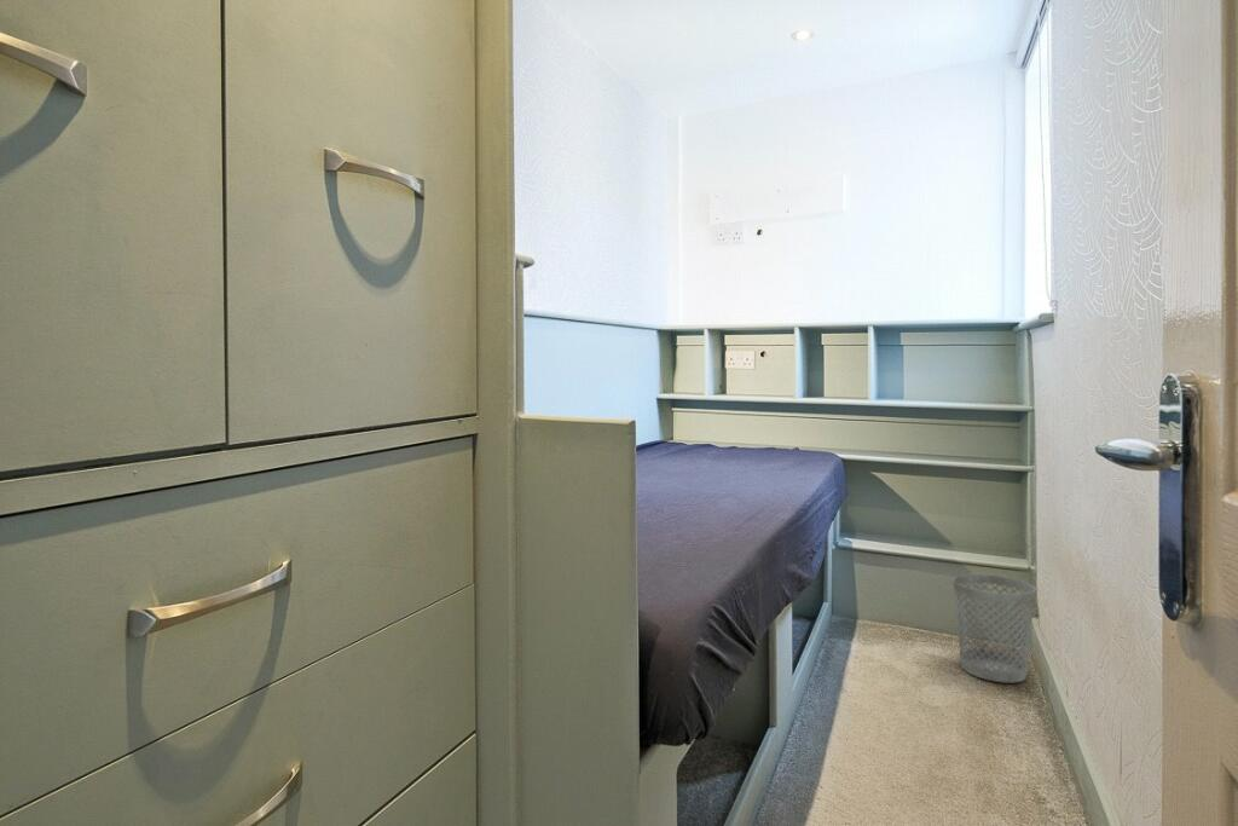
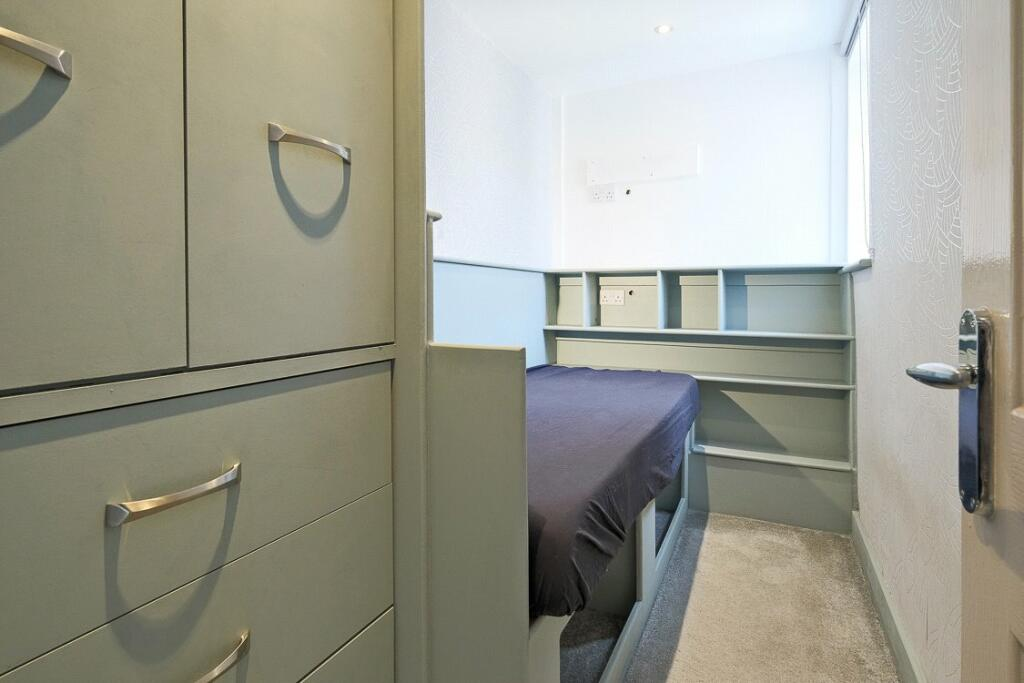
- wastebasket (993, 628)
